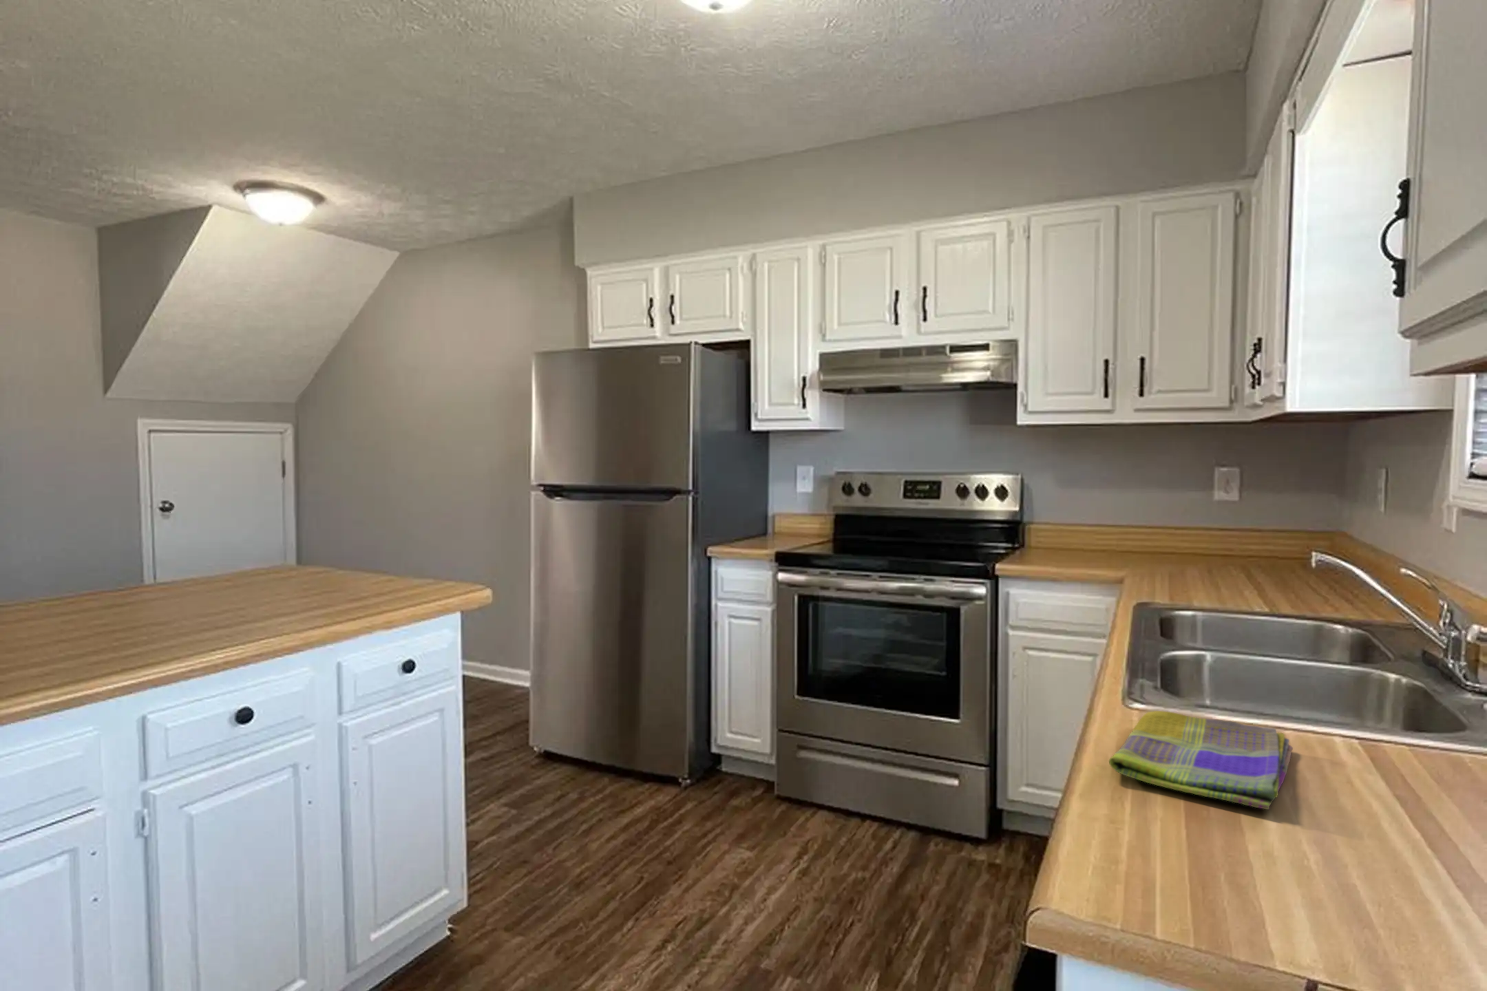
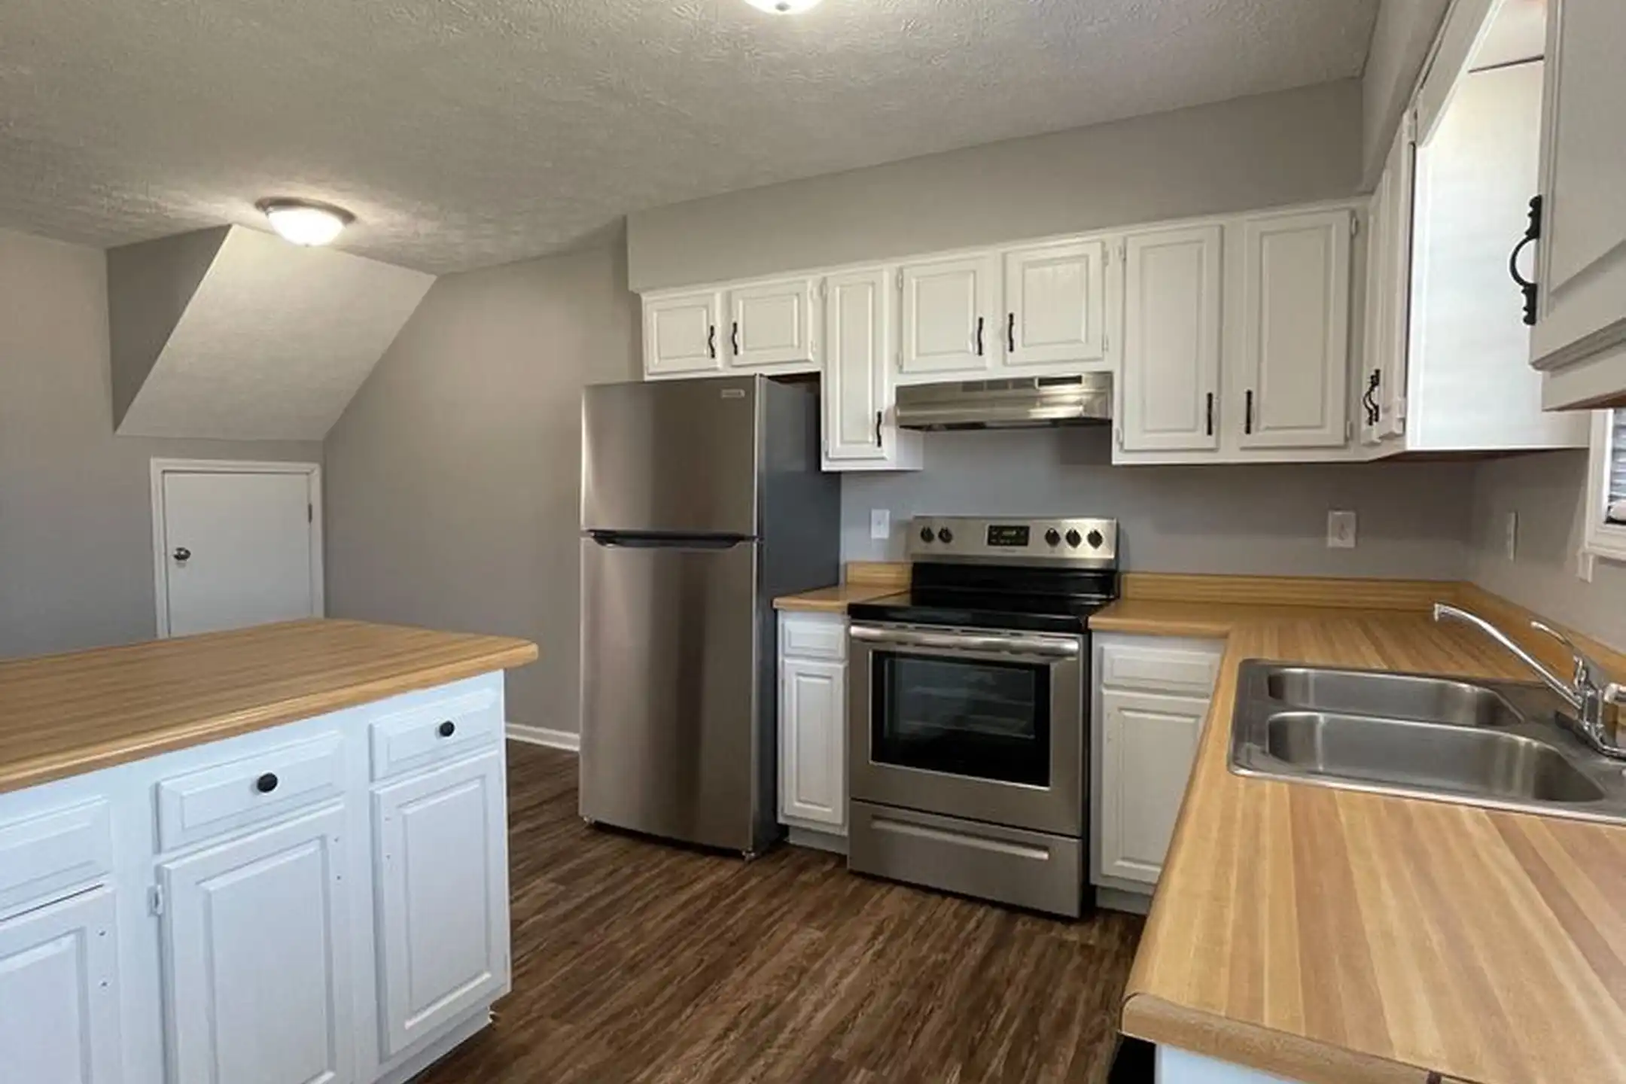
- dish towel (1200, 751)
